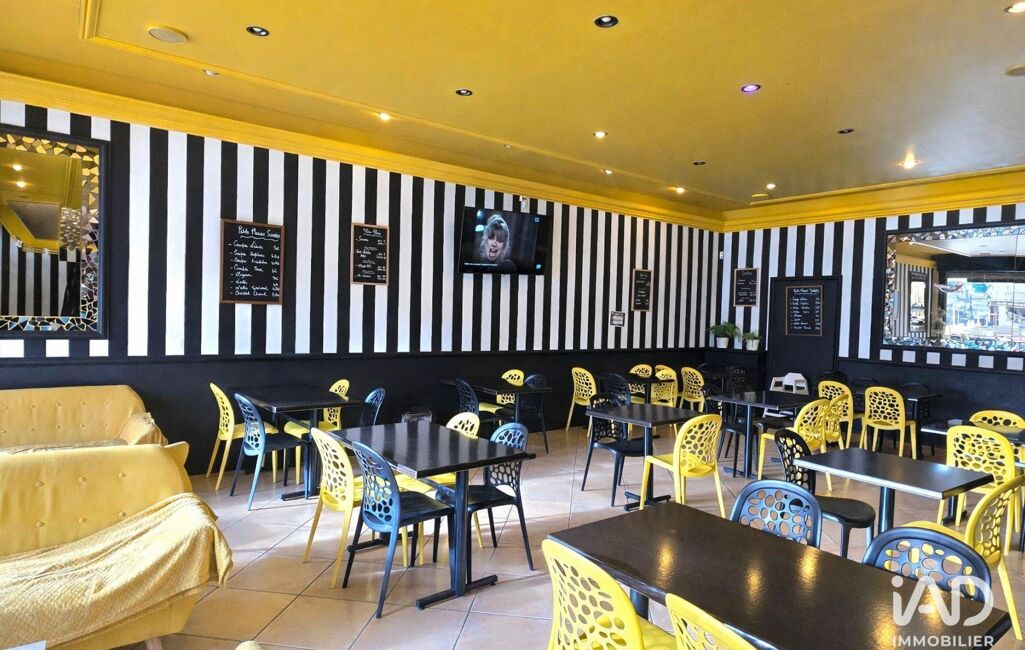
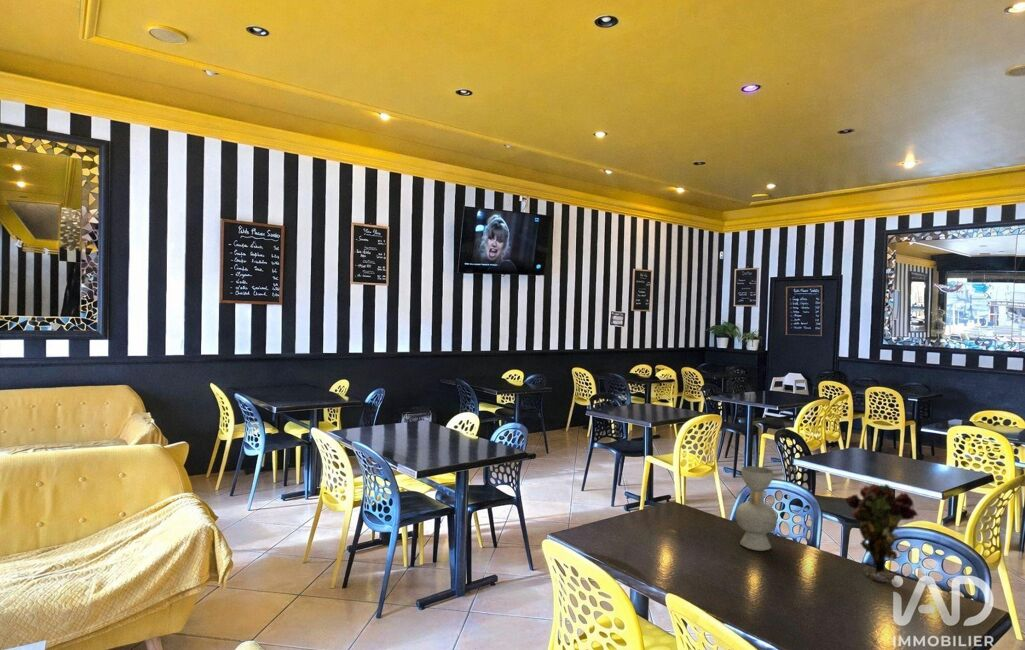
+ flower (879, 532)
+ decorative vase (756, 507)
